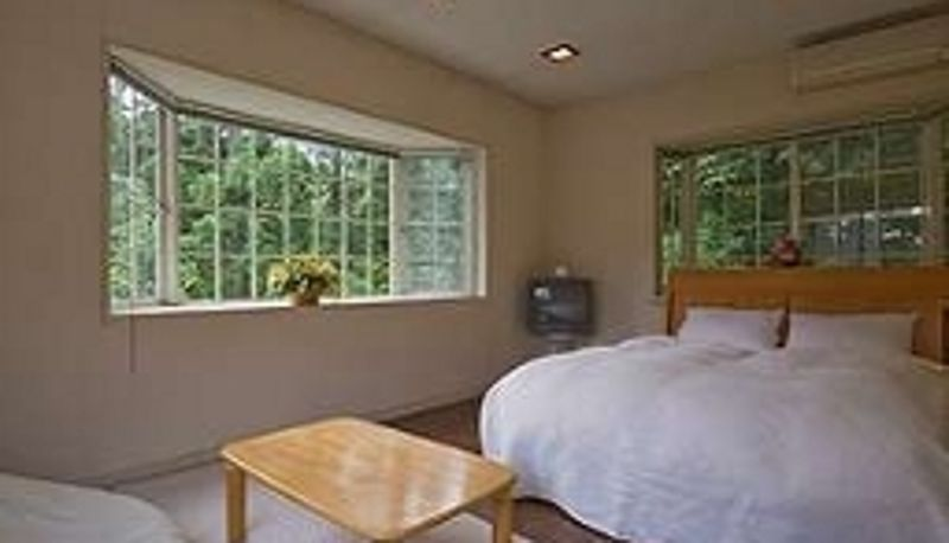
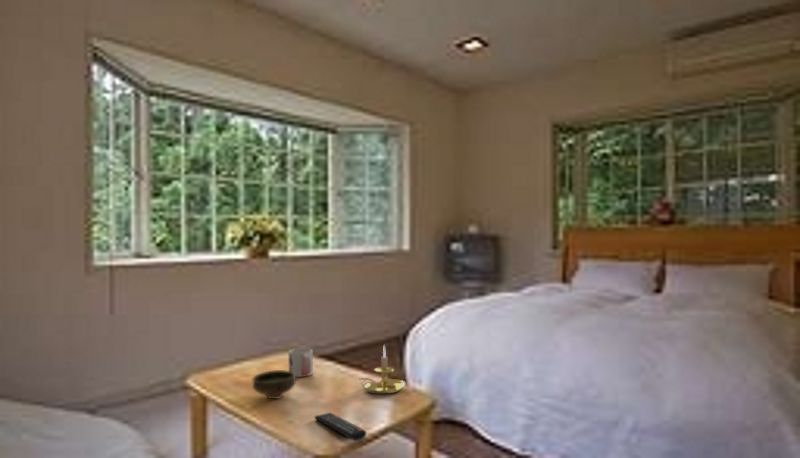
+ candle holder (381, 367)
+ bowl (274, 386)
+ remote control (339, 425)
+ mug (302, 363)
